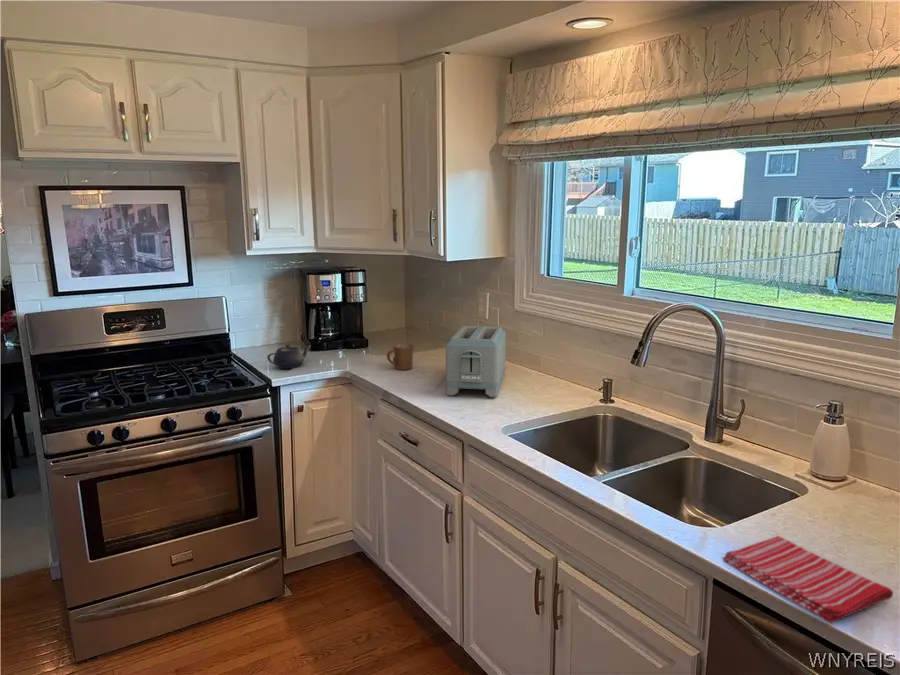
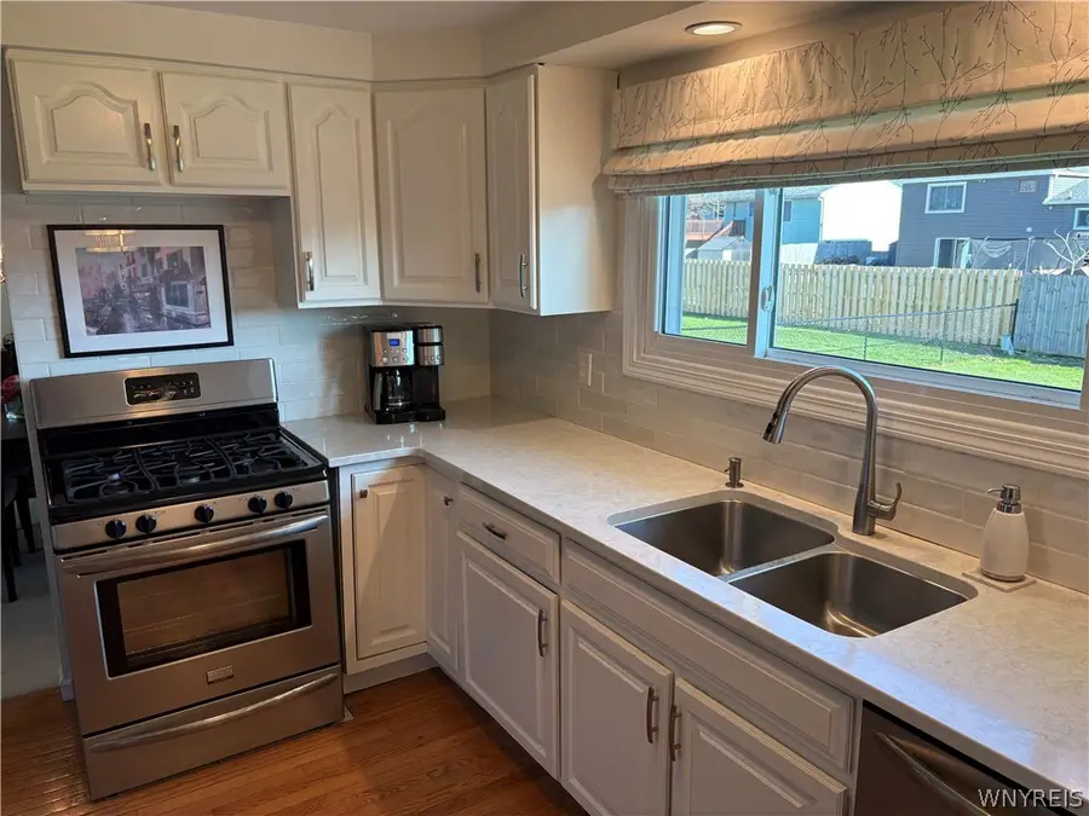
- dish towel (804, 573)
- mug (400, 357)
- toaster (476, 360)
- teapot (289, 355)
